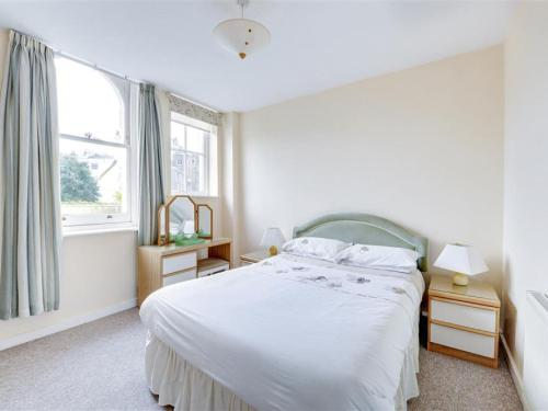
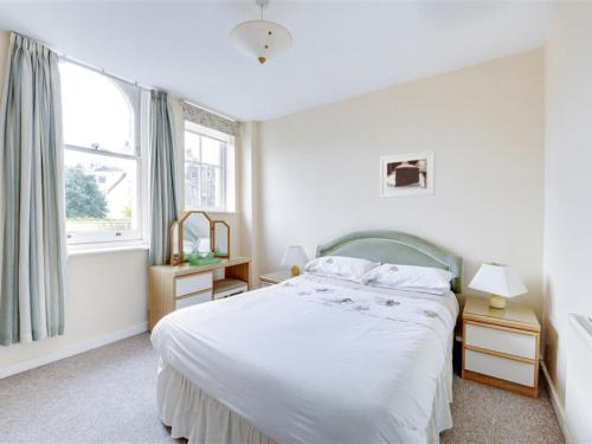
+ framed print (406, 175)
